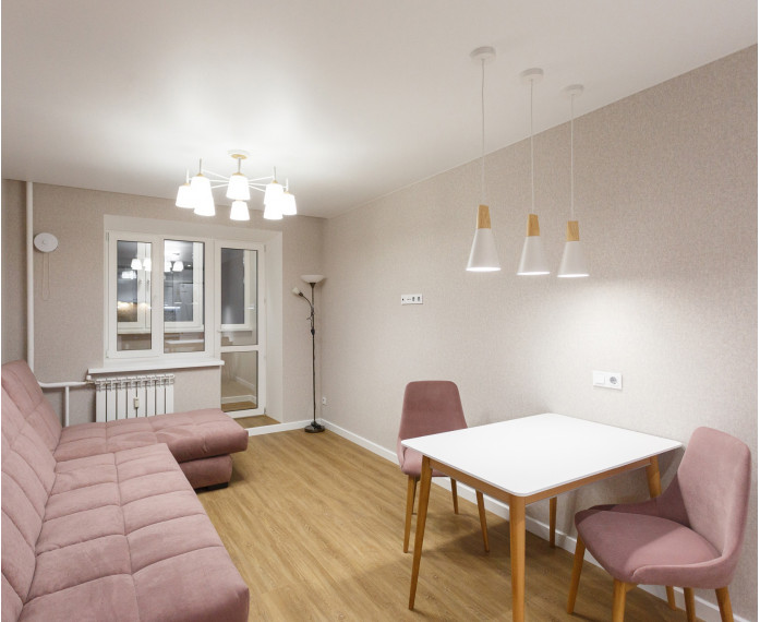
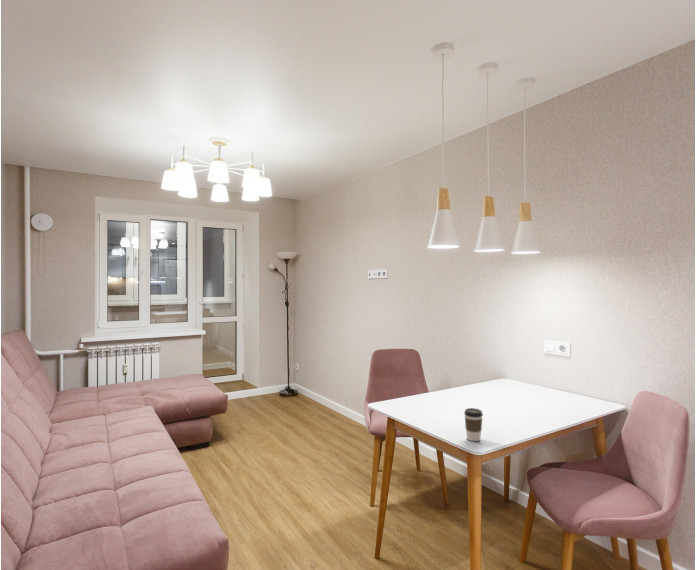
+ coffee cup (473, 424)
